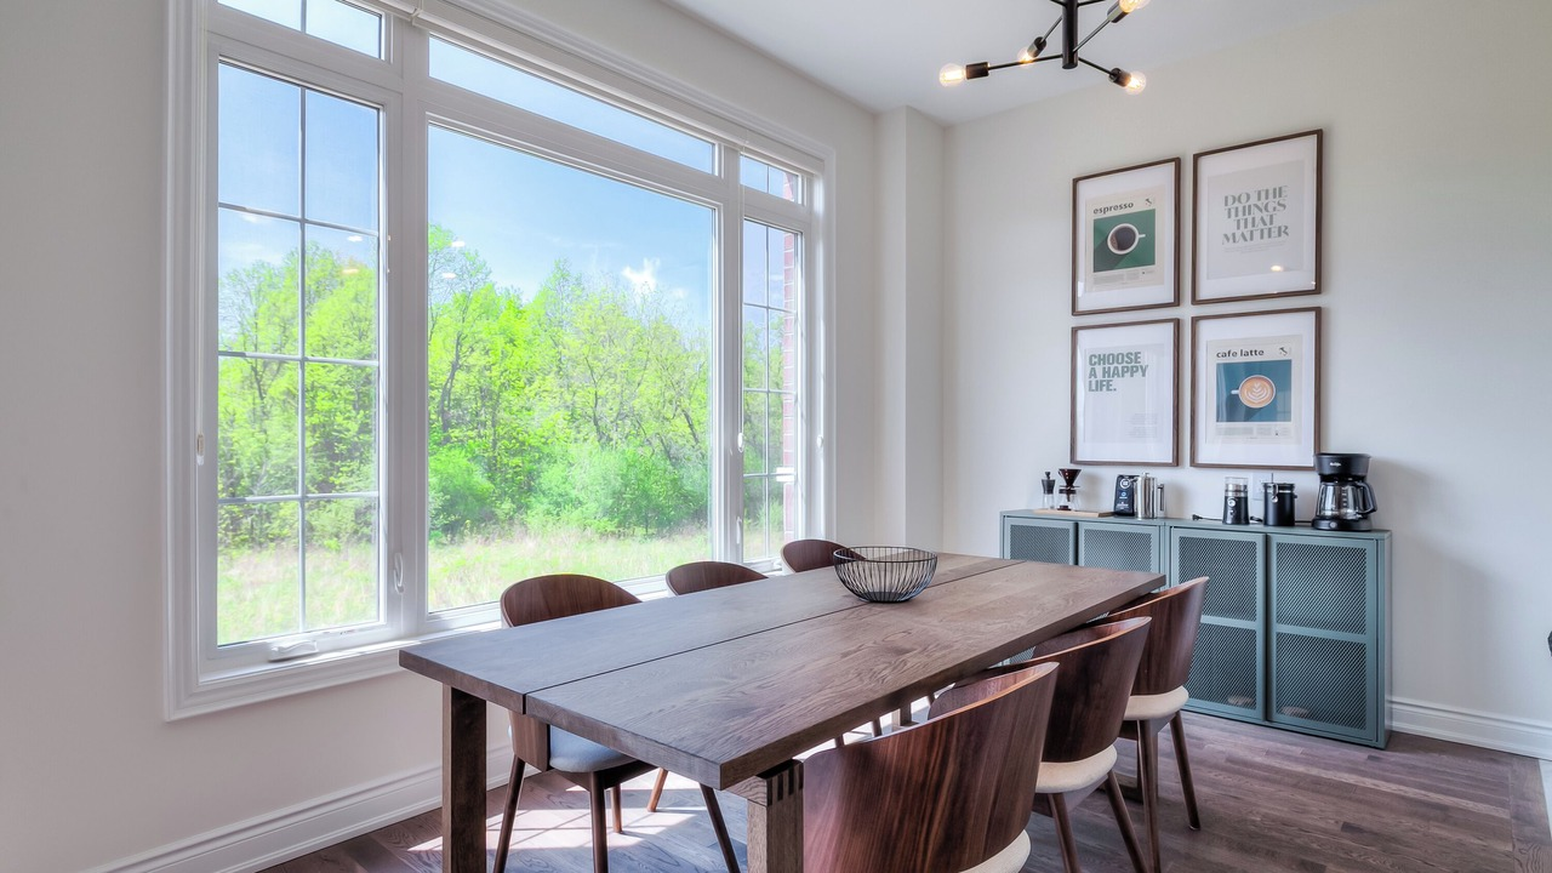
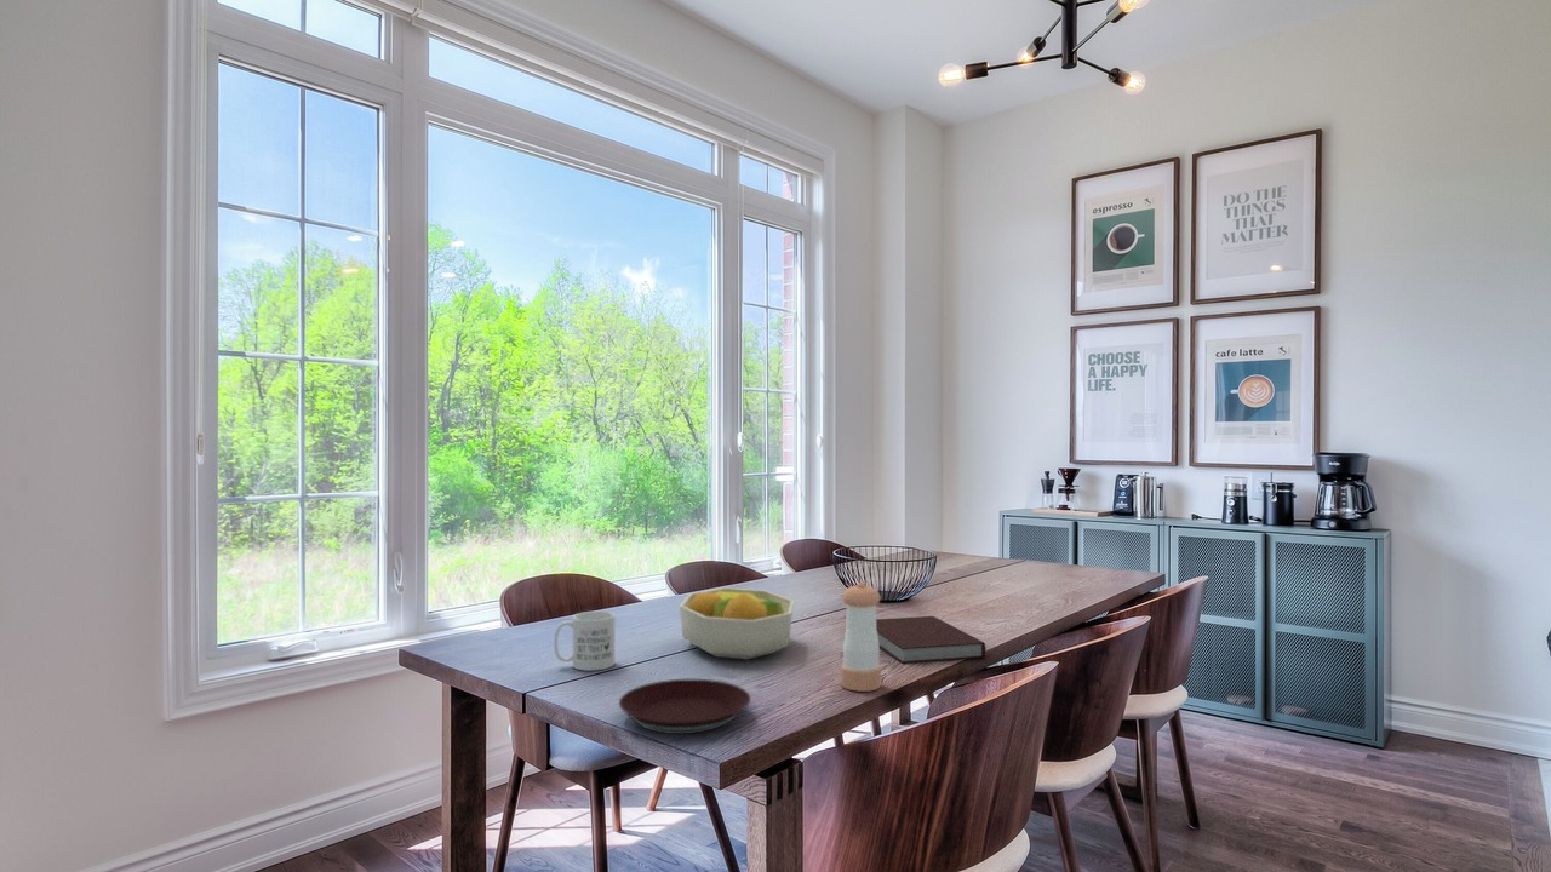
+ plate (685, 707)
+ notebook (918, 637)
+ fruit bowl (737, 614)
+ pepper shaker (860, 633)
+ mug (584, 639)
